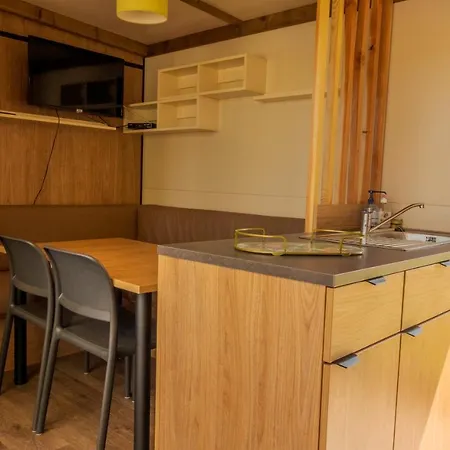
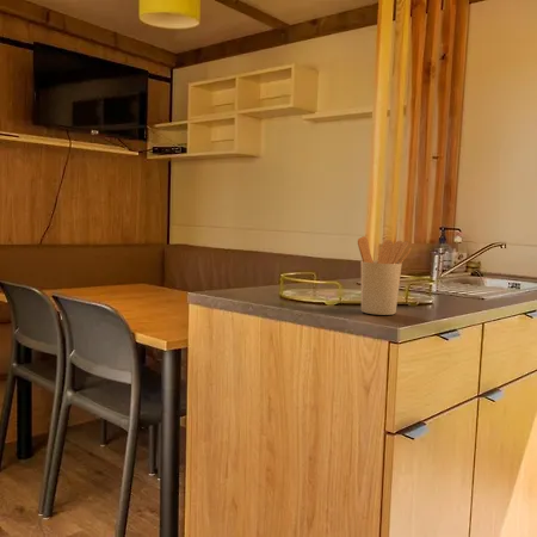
+ utensil holder (384, 273)
